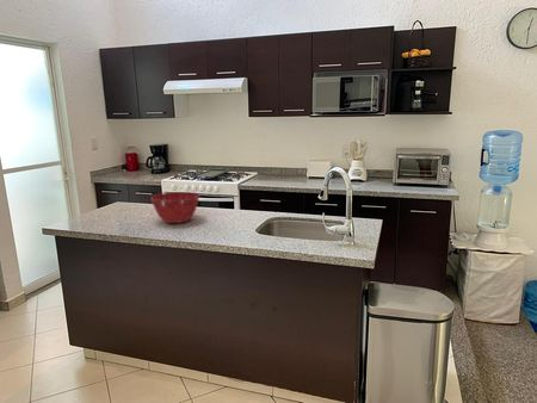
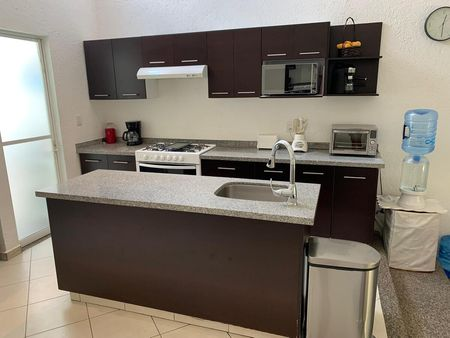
- mixing bowl (175, 207)
